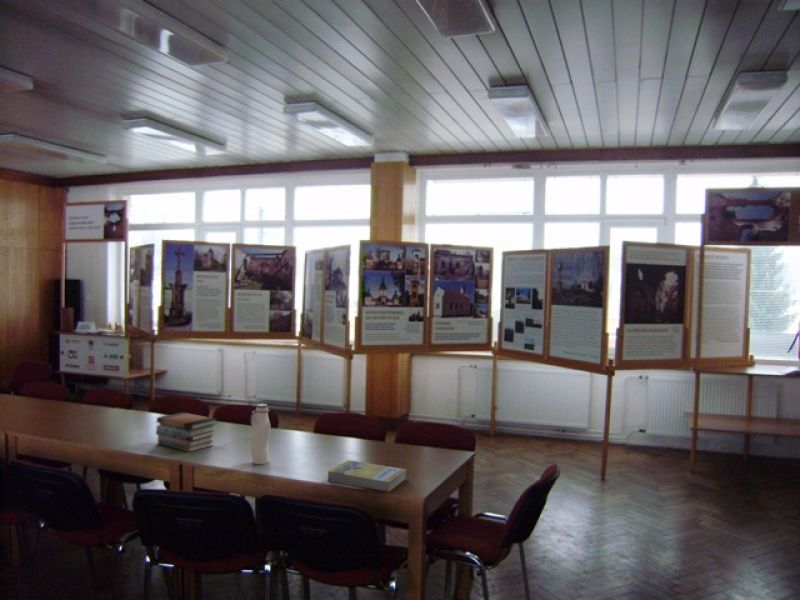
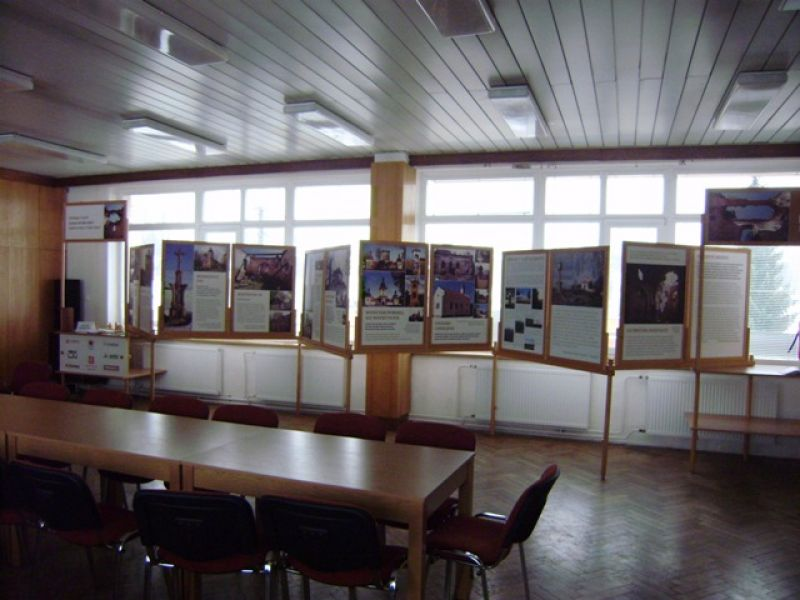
- book (367, 474)
- water bottle (260, 433)
- book stack (185, 431)
